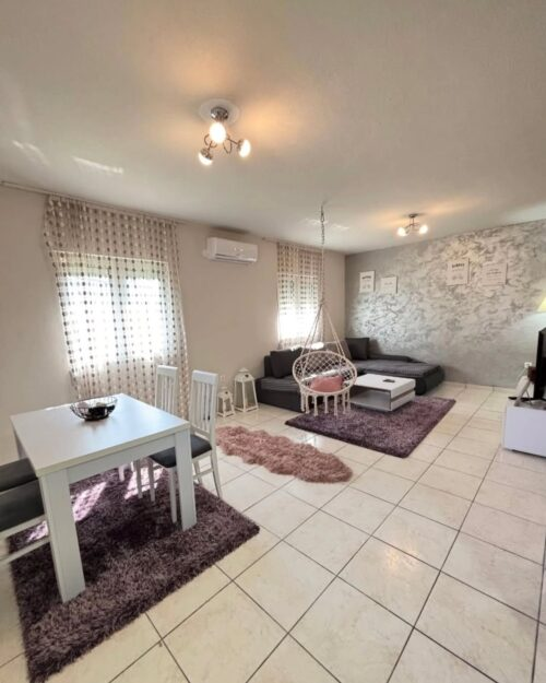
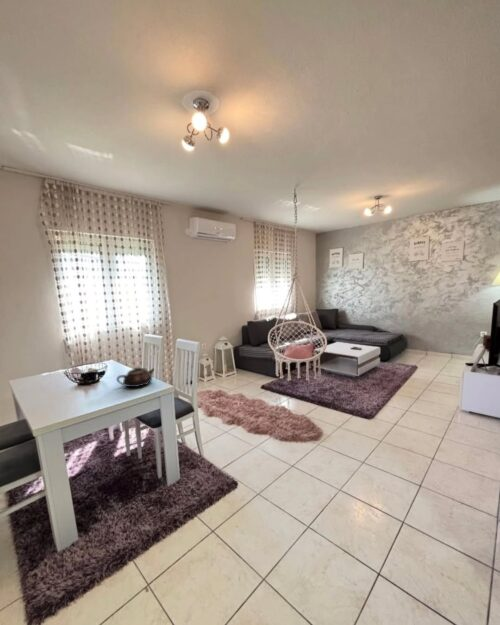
+ teapot (136, 375)
